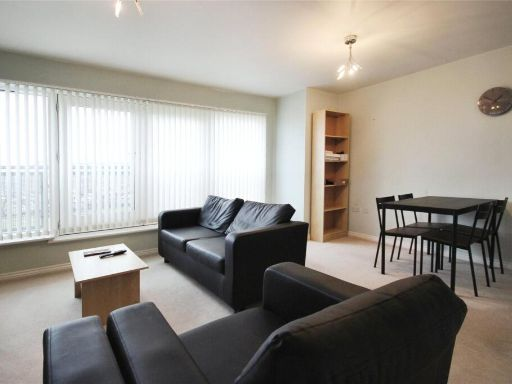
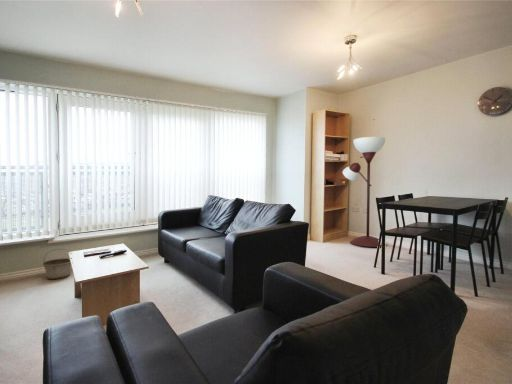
+ basket (58, 262)
+ floor lamp (367, 191)
